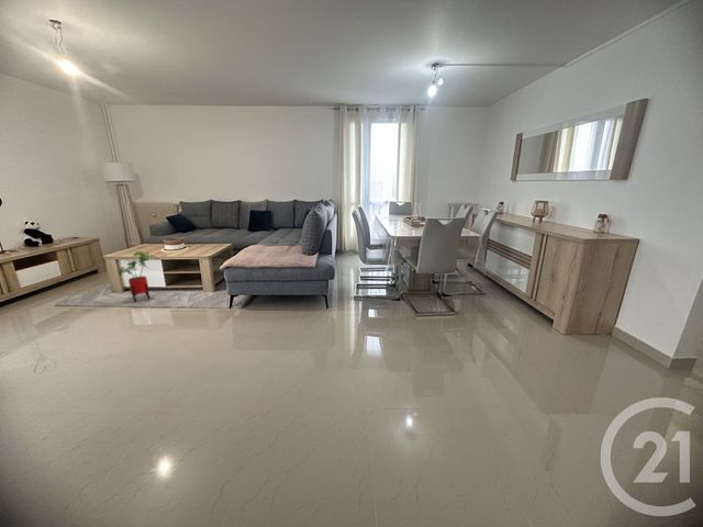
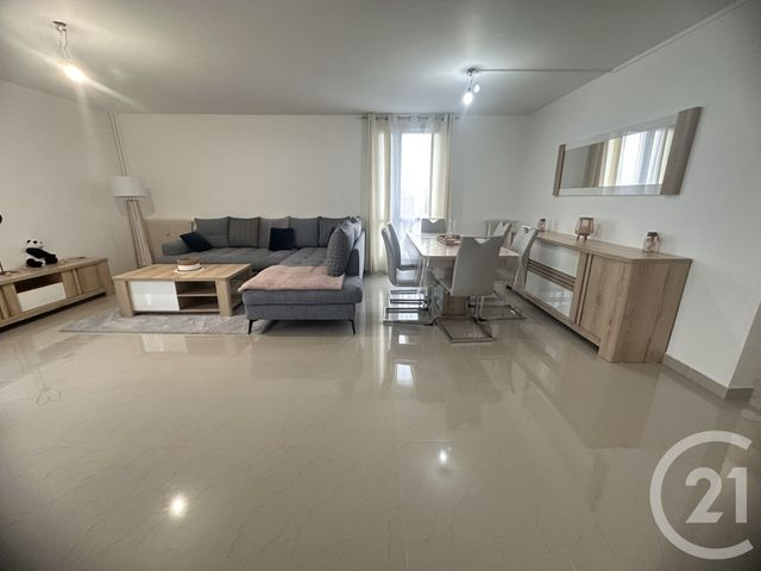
- house plant (136, 276)
